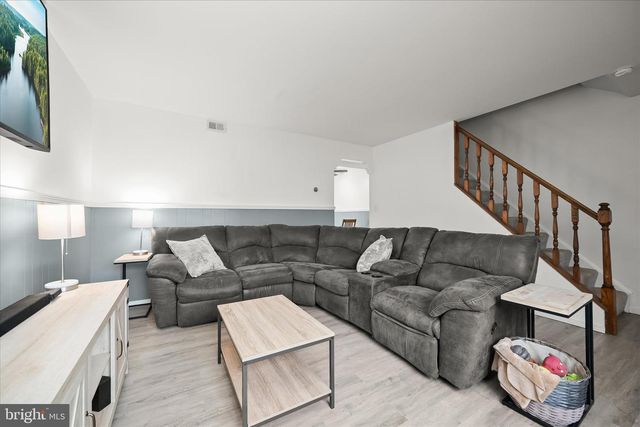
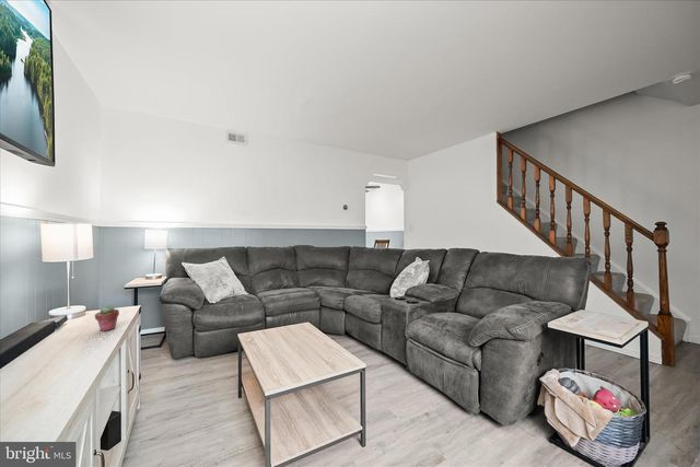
+ potted succulent (107, 316)
